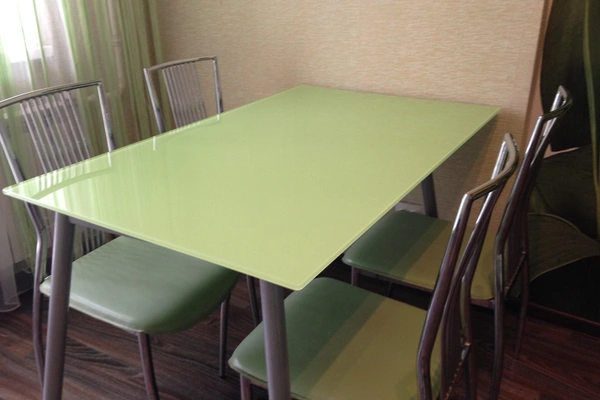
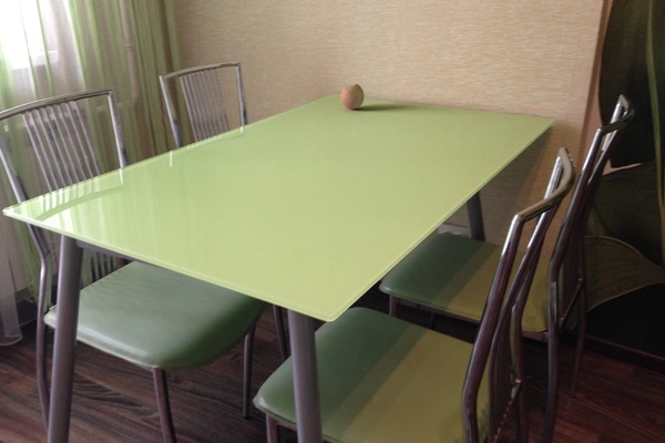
+ fruit (351, 96)
